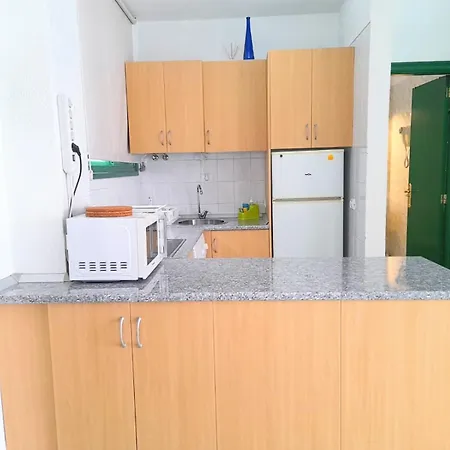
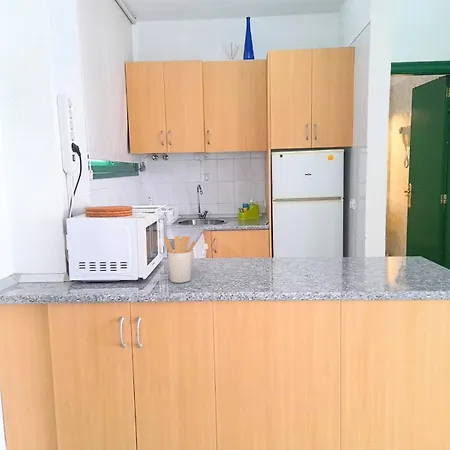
+ utensil holder (180, 257)
